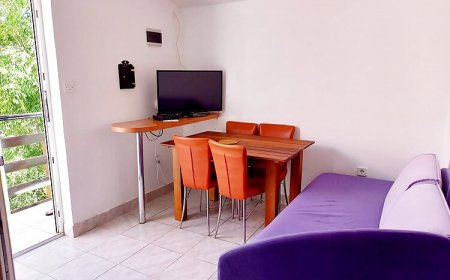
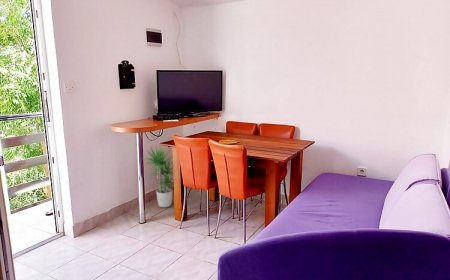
+ potted plant (161, 174)
